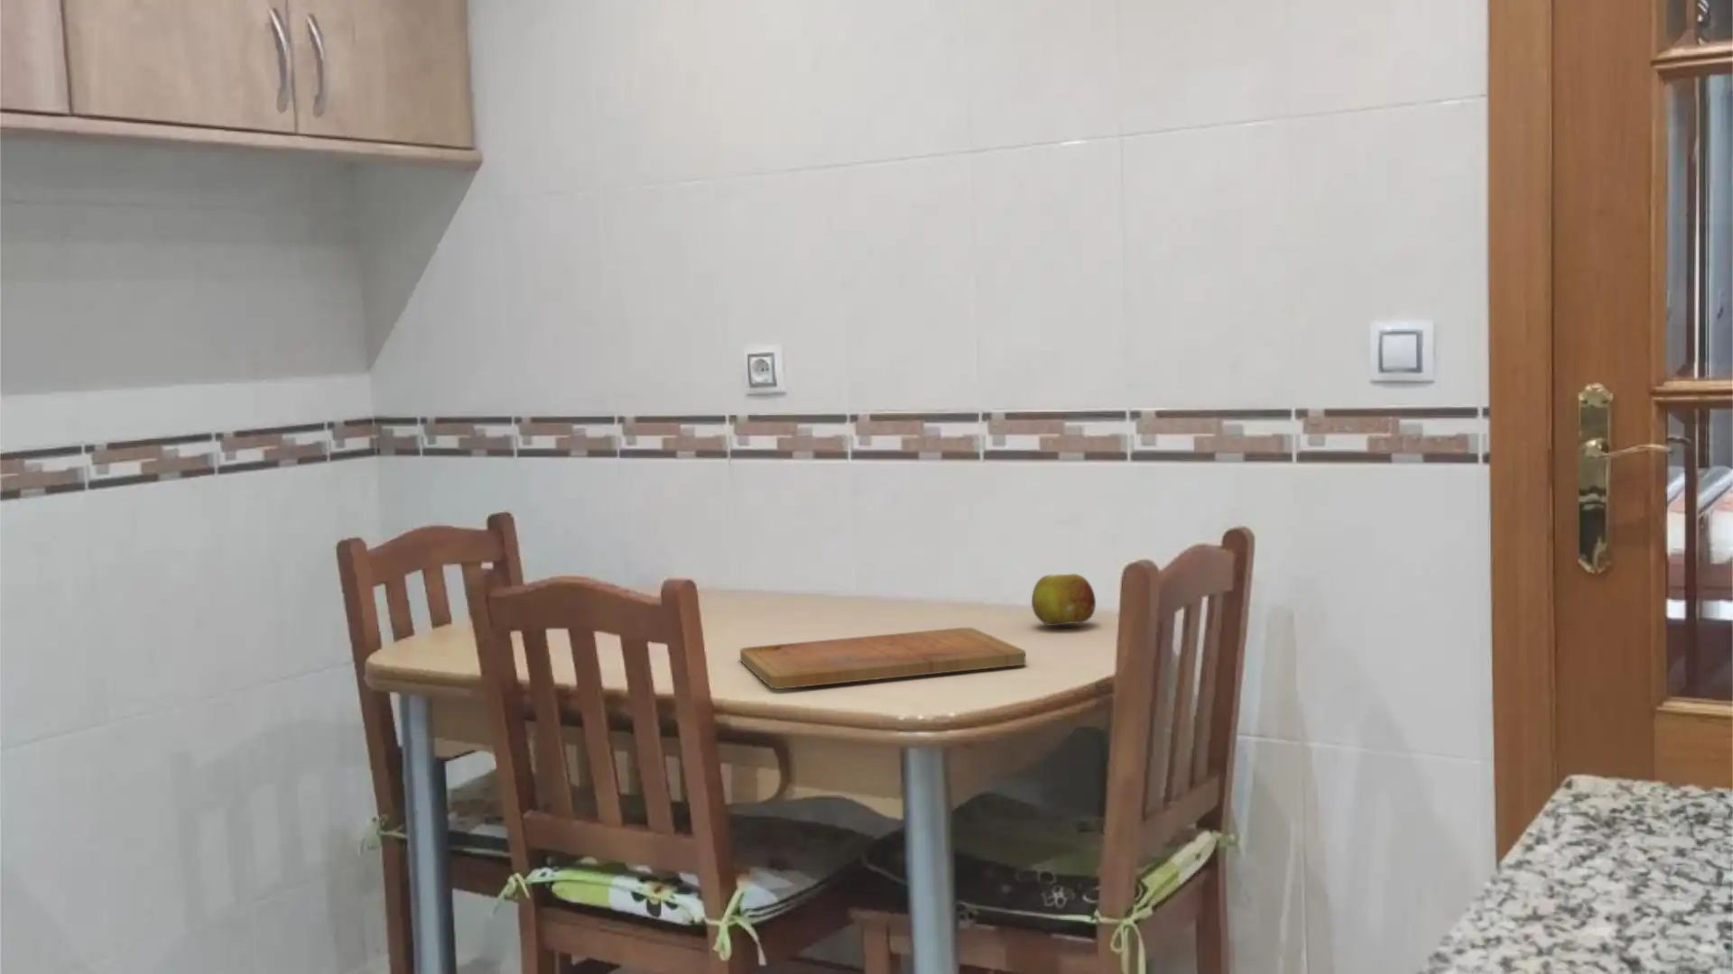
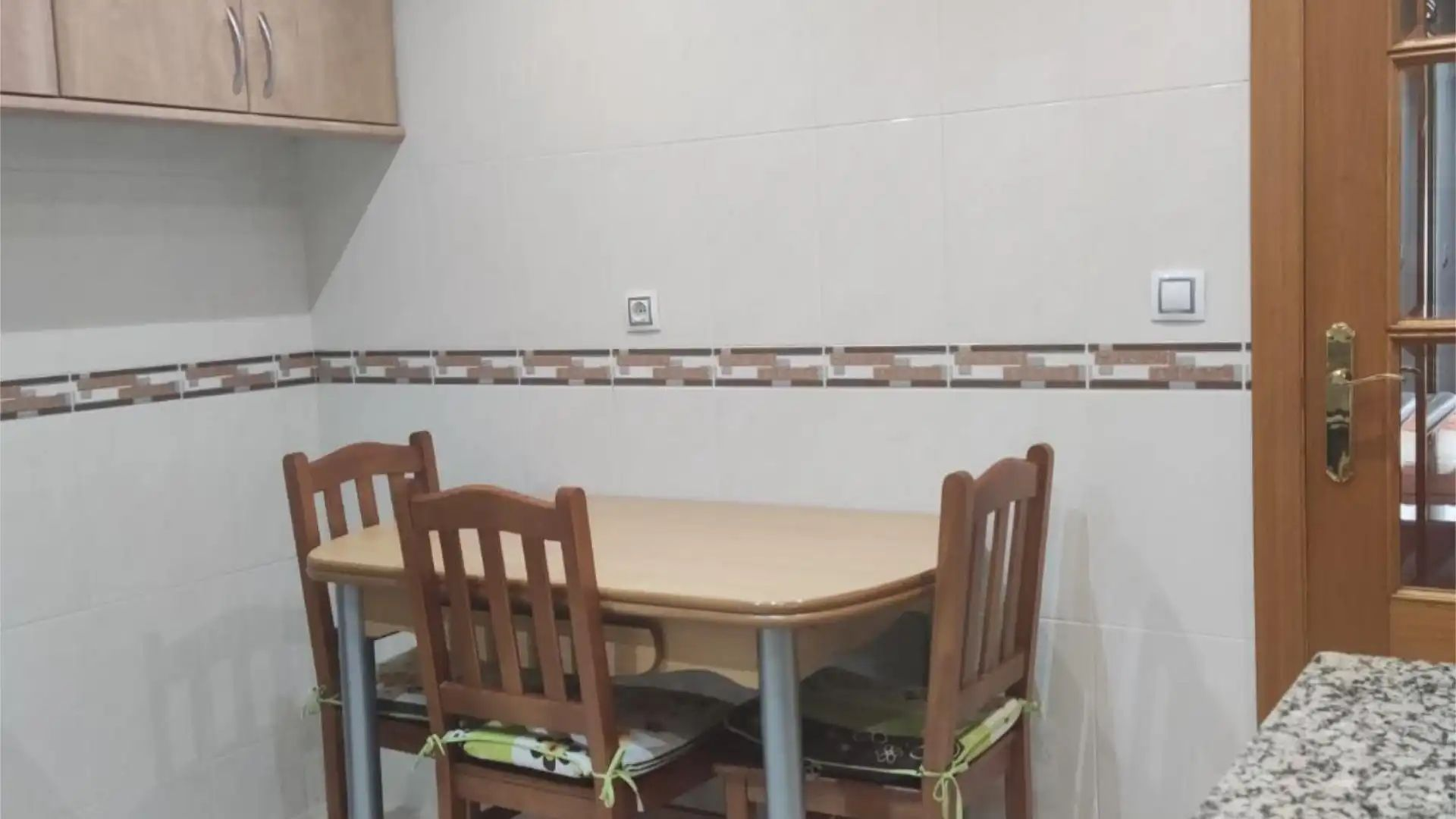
- cutting board (880, 655)
- fruit (1063, 599)
